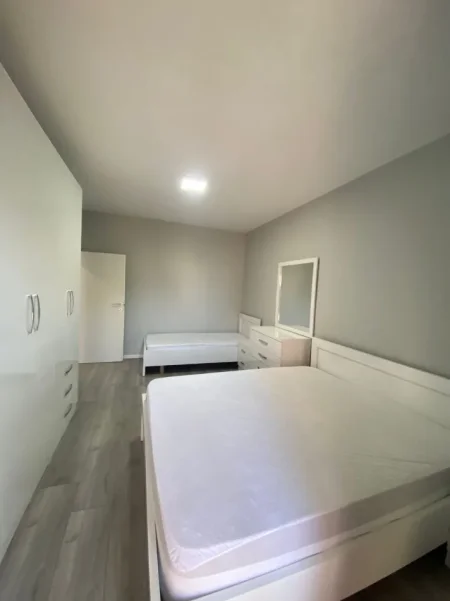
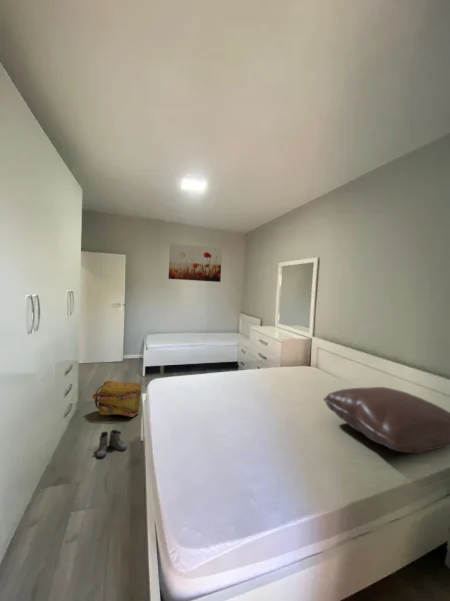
+ pillow (390, 415)
+ wall art (195, 263)
+ boots (109, 442)
+ backpack (117, 398)
